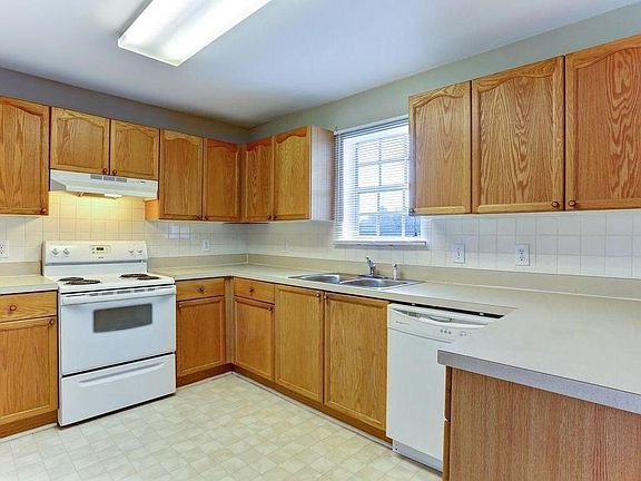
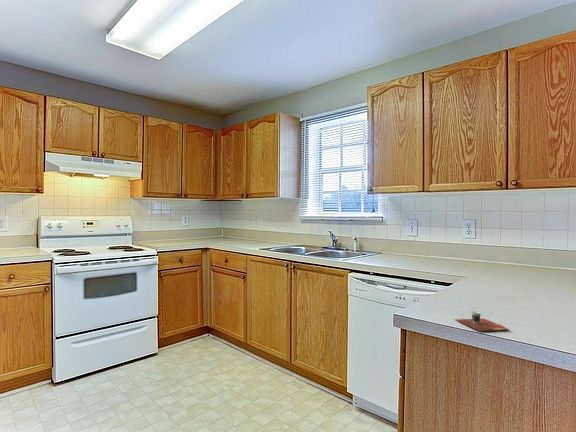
+ cup (481, 319)
